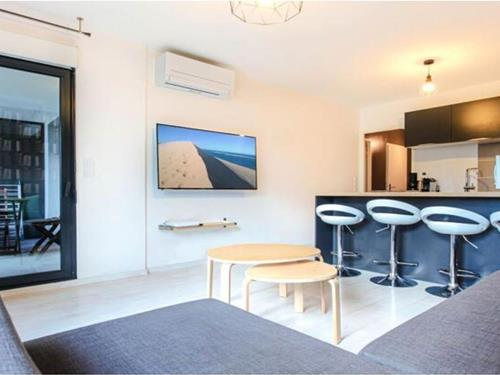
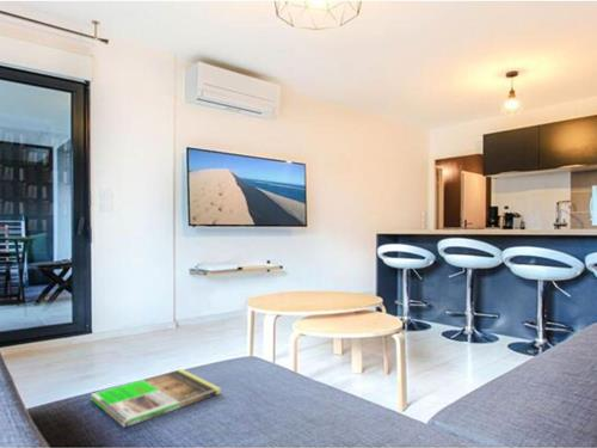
+ magazine (156, 393)
